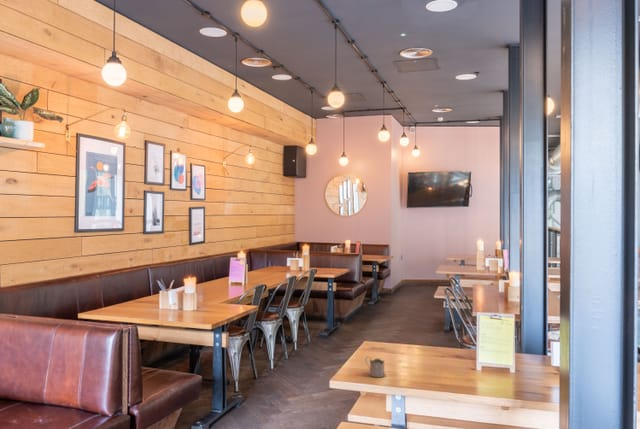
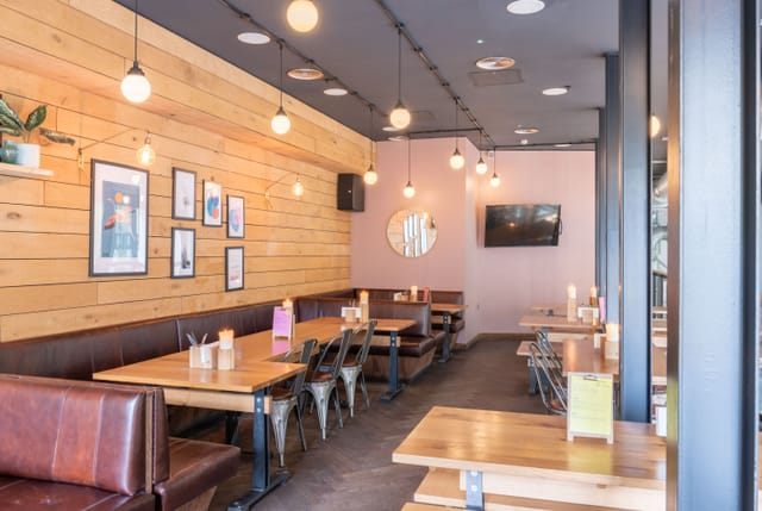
- tea glass holder (375, 363)
